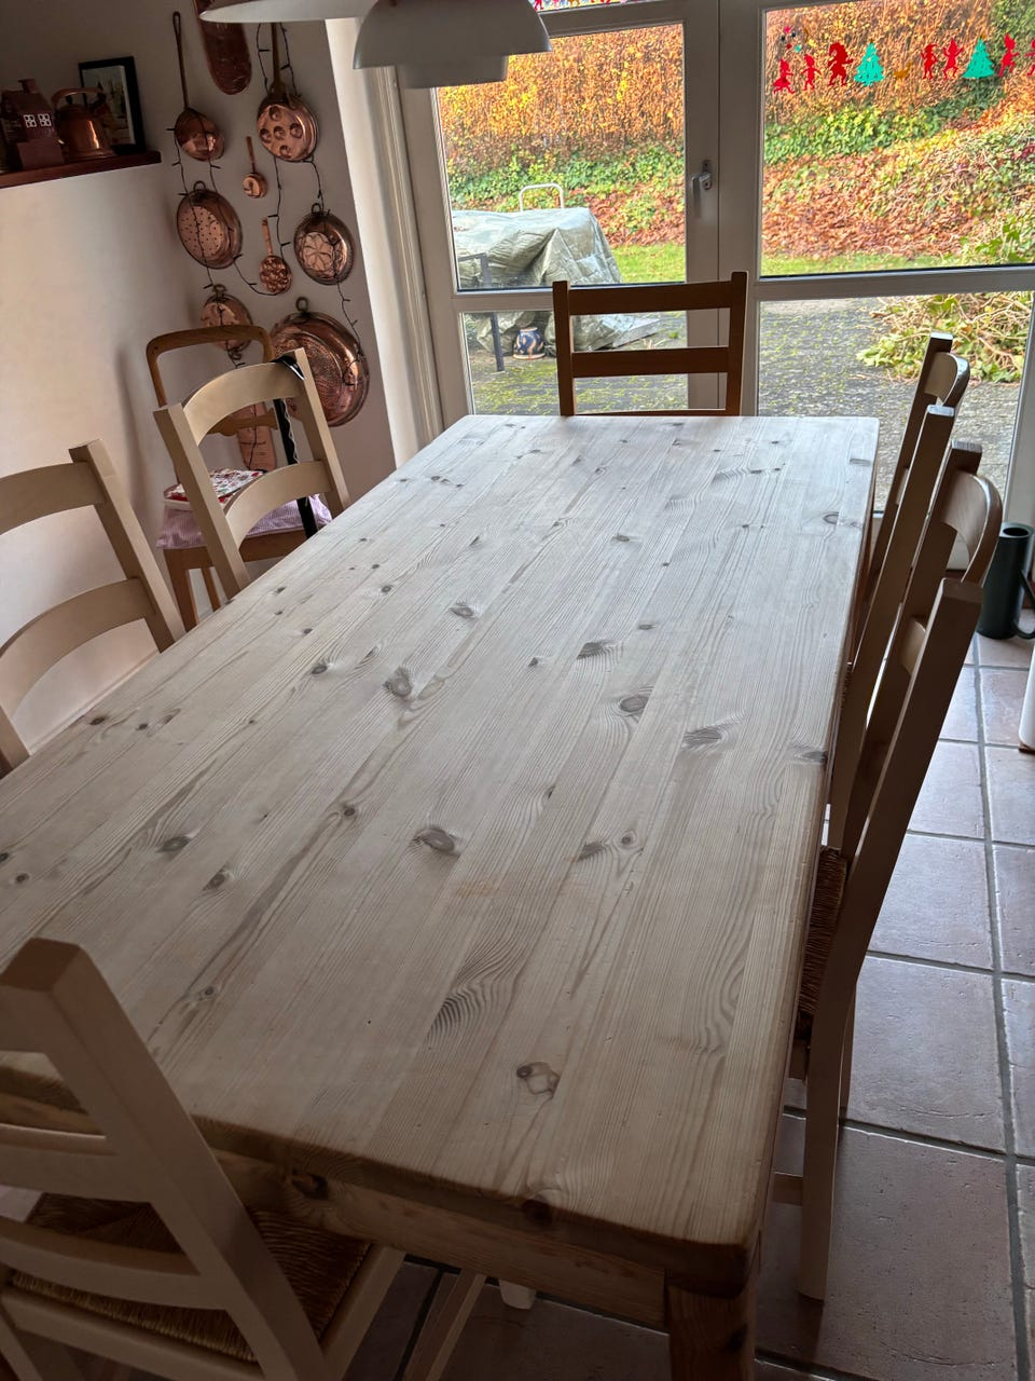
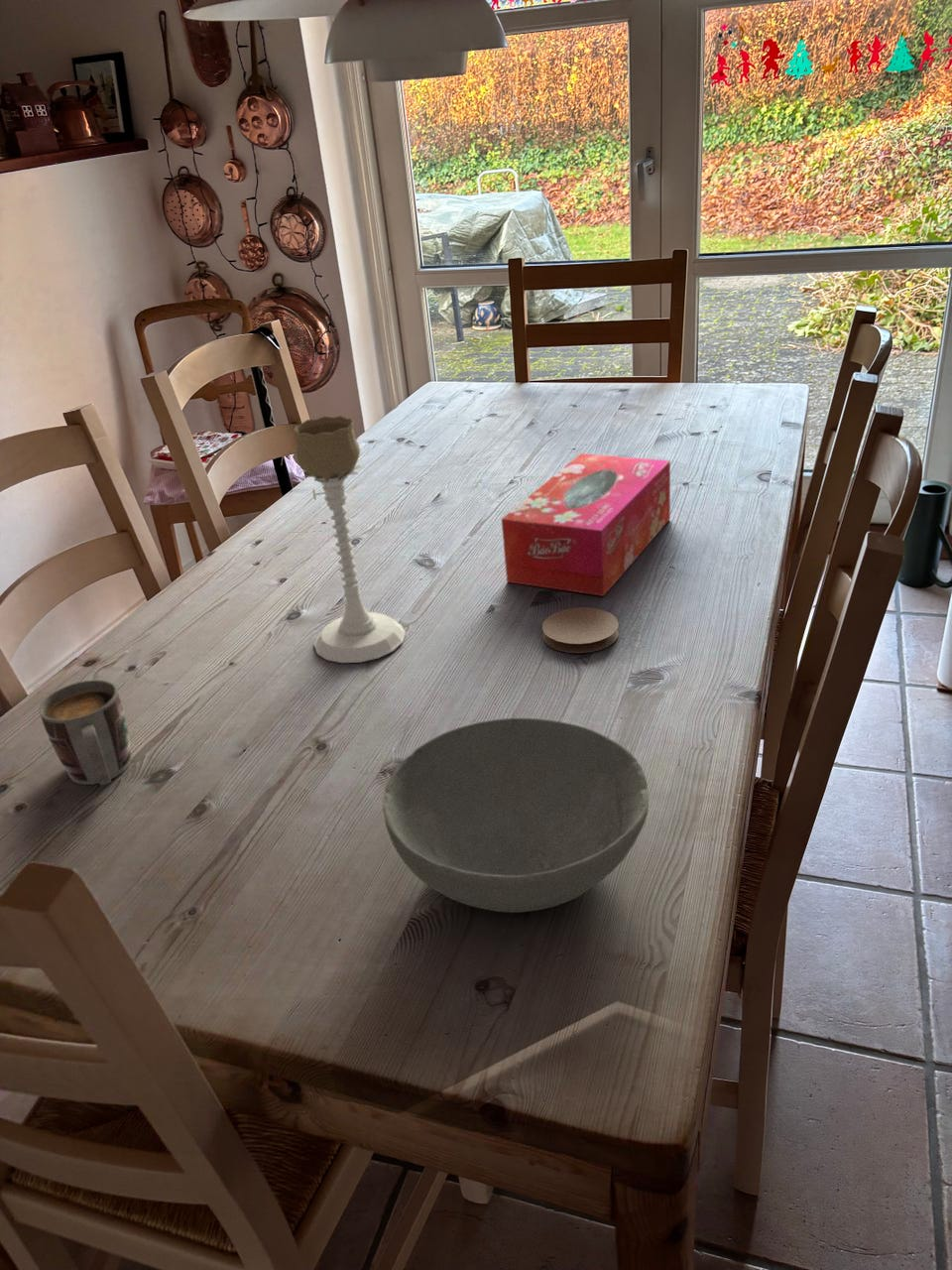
+ bowl (518, 828)
+ candle holder (342, 538)
+ mug (91, 741)
+ tissue box (591, 519)
+ coaster (580, 629)
